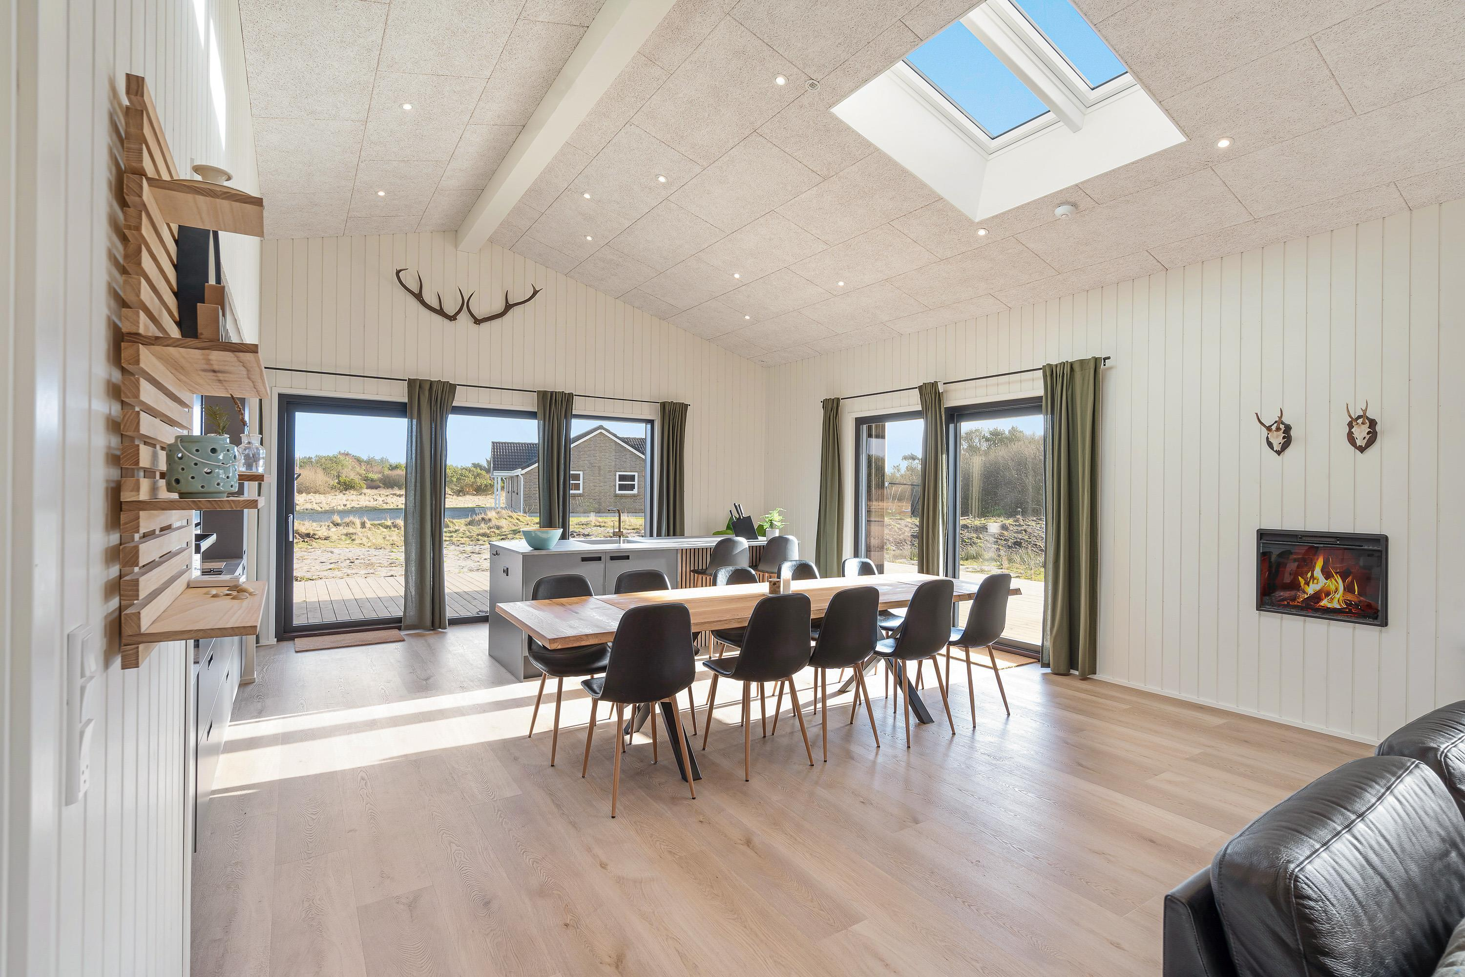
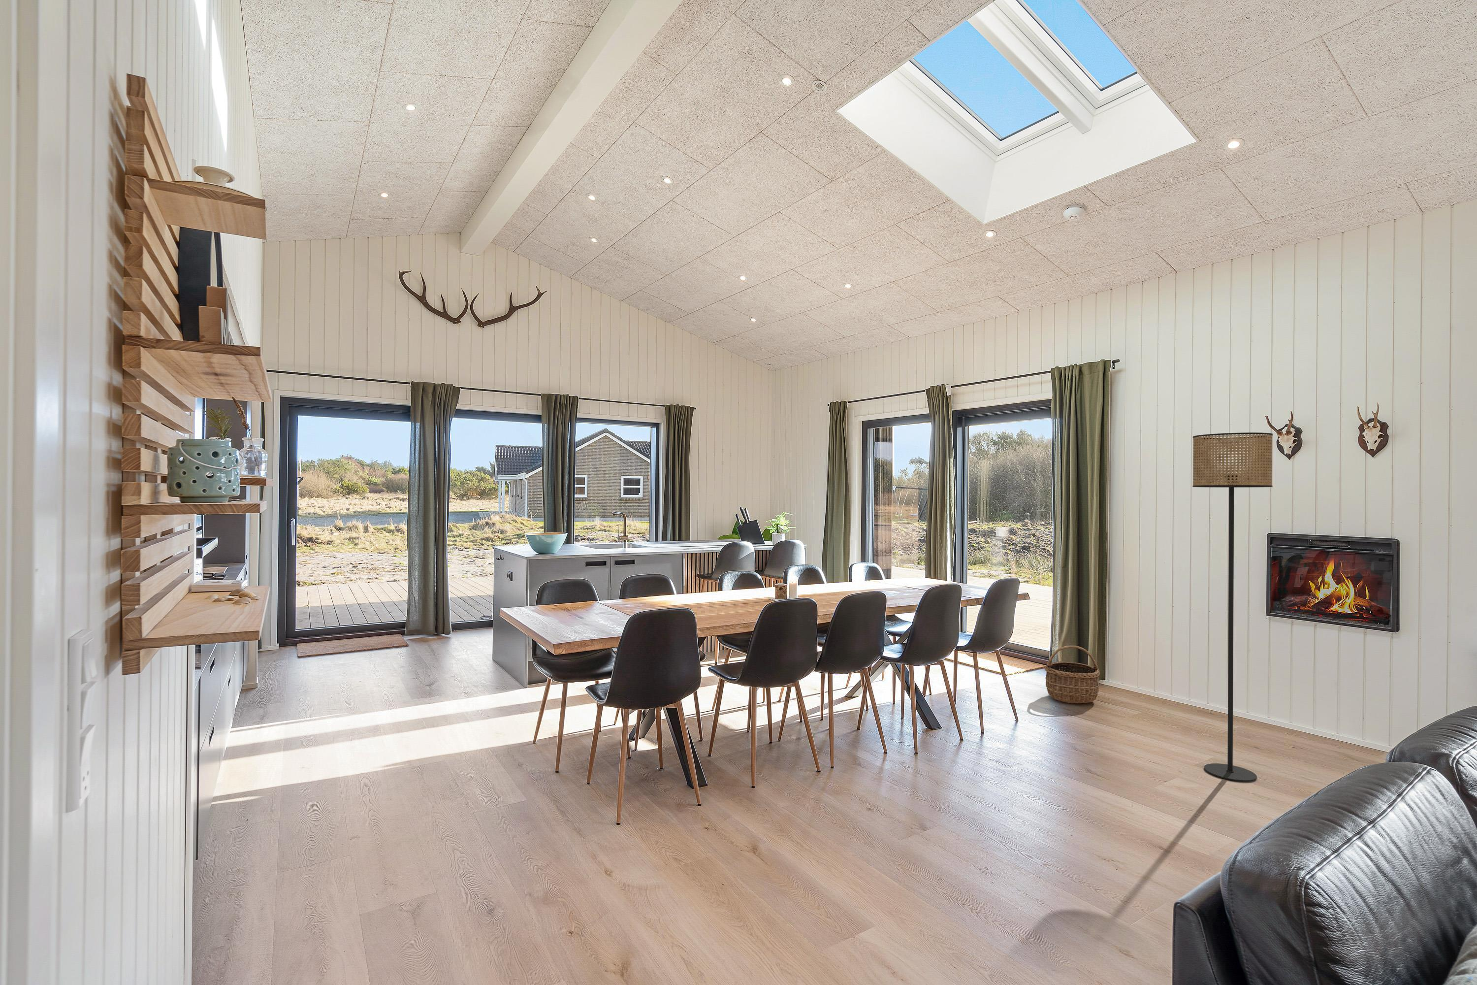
+ wicker basket (1071, 672)
+ floor lamp (1231, 604)
